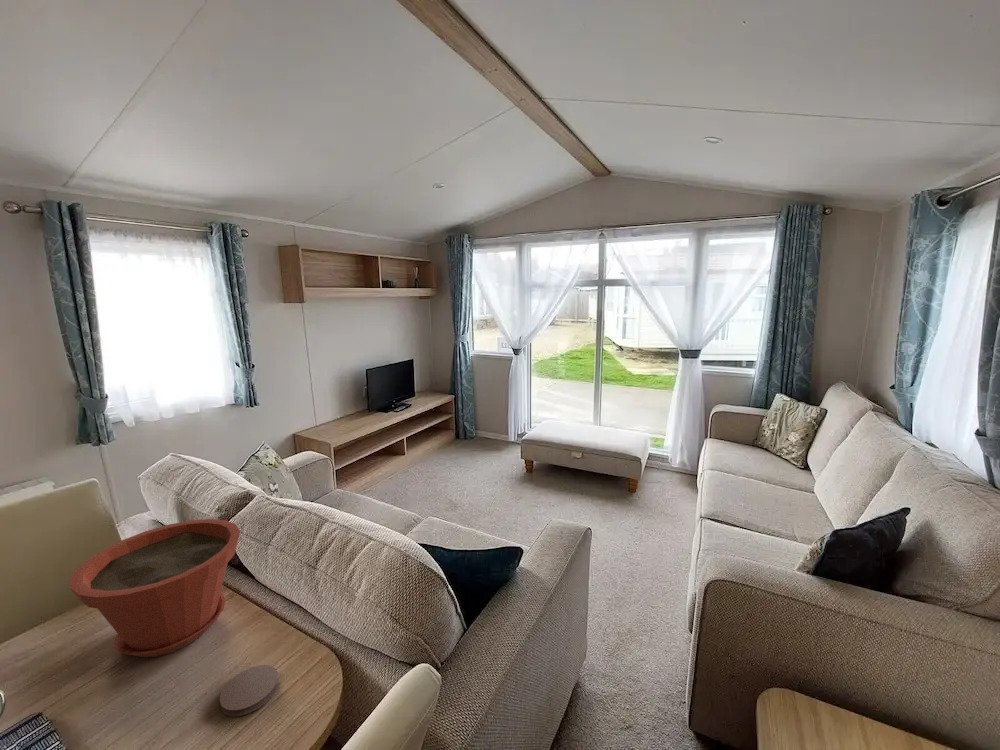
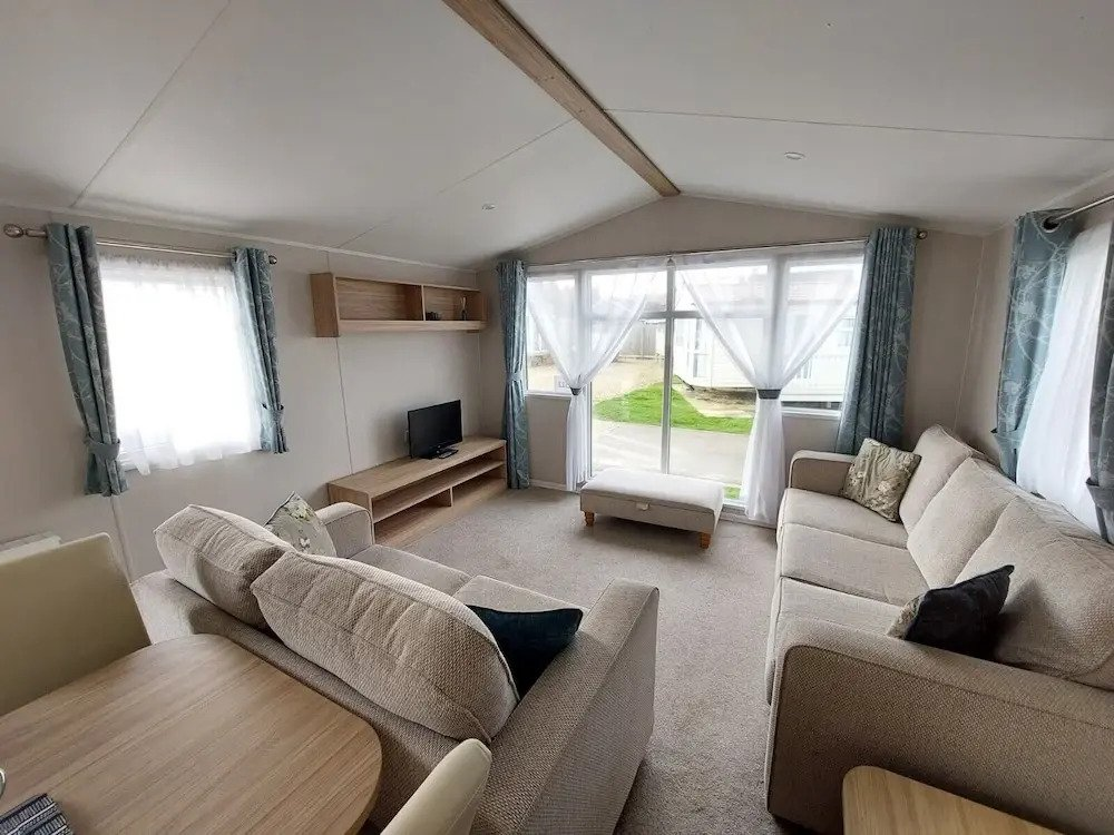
- coaster (250, 689)
- plant pot (169, 591)
